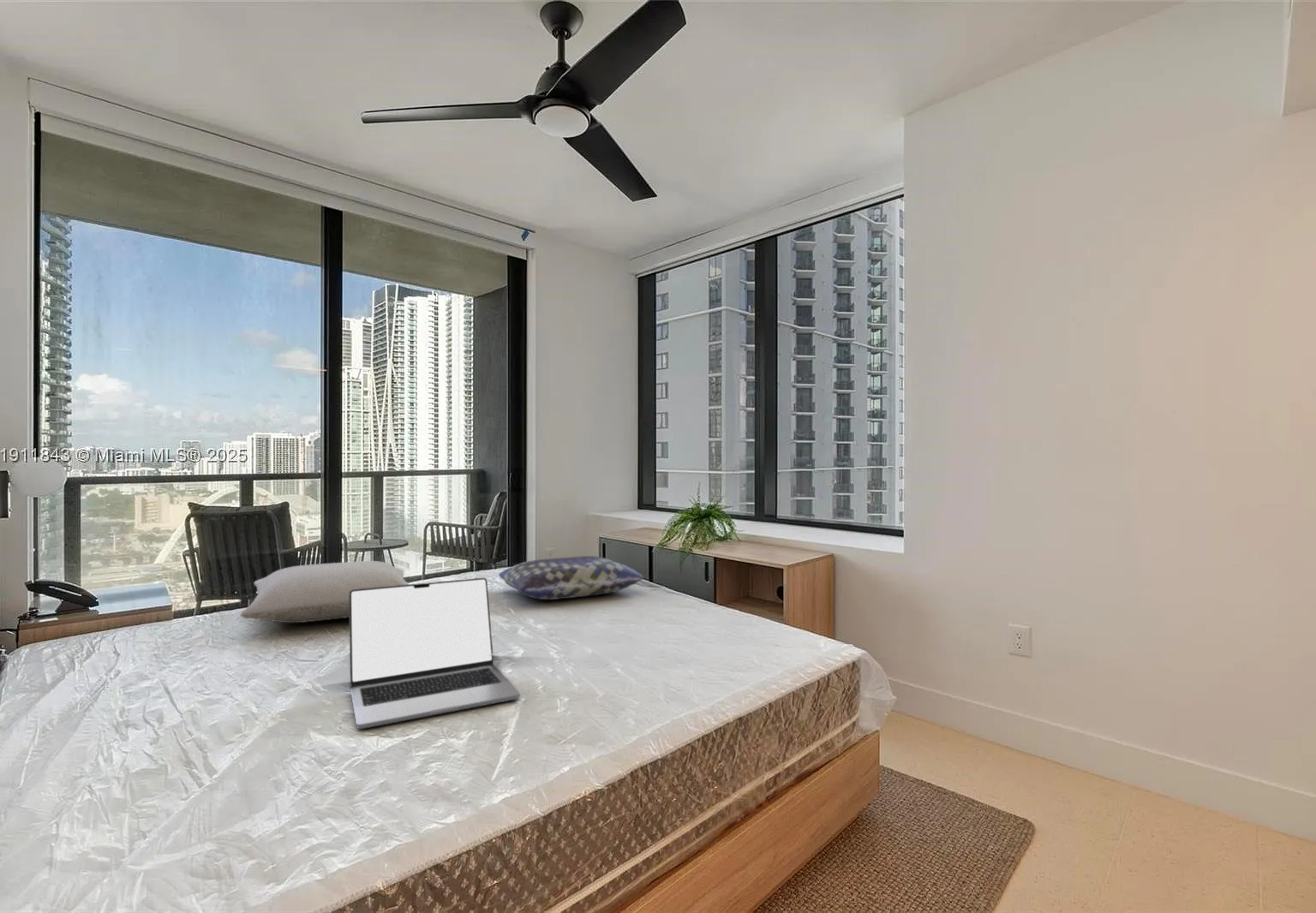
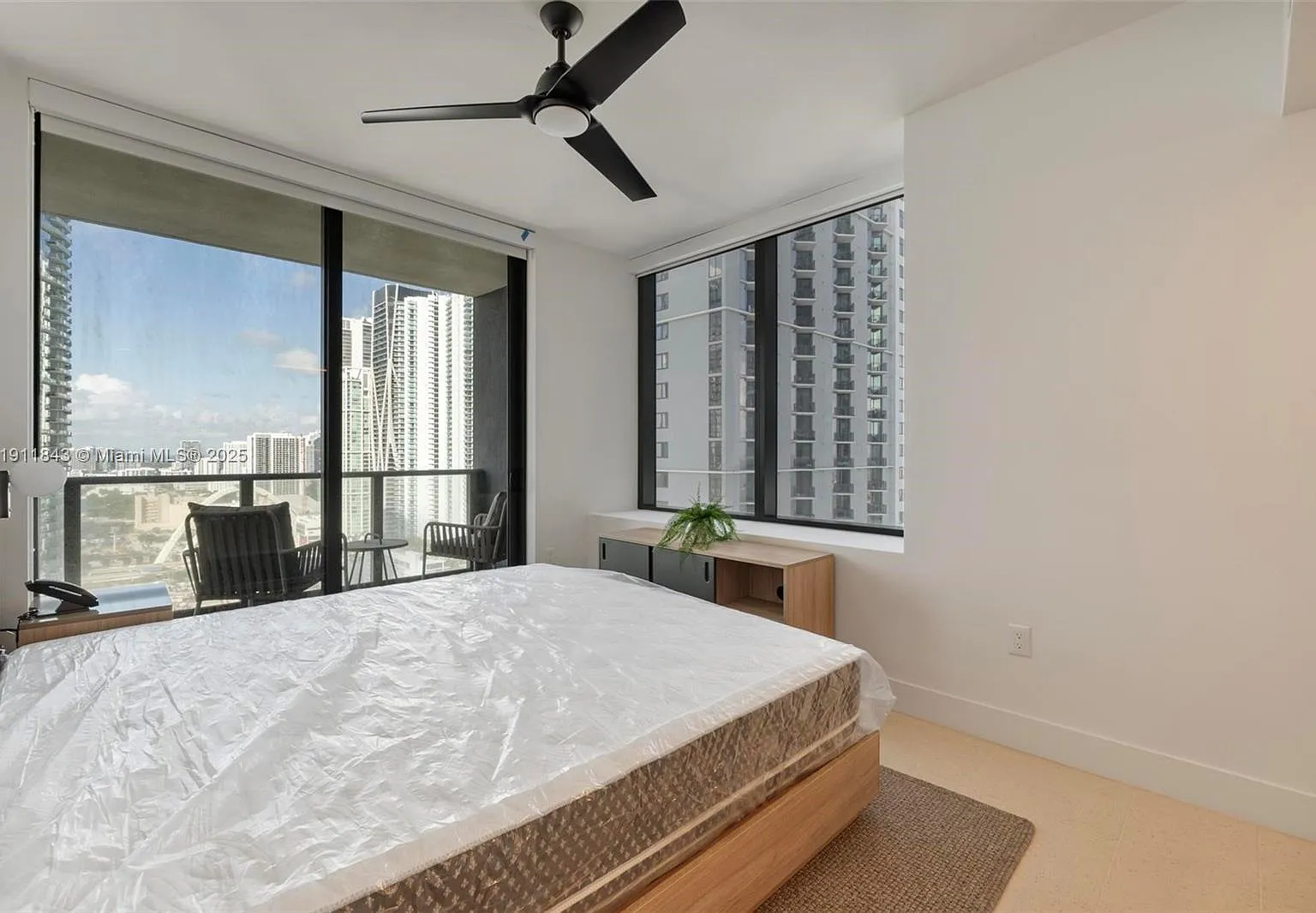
- cushion (569, 576)
- pillow (335, 589)
- laptop (431, 642)
